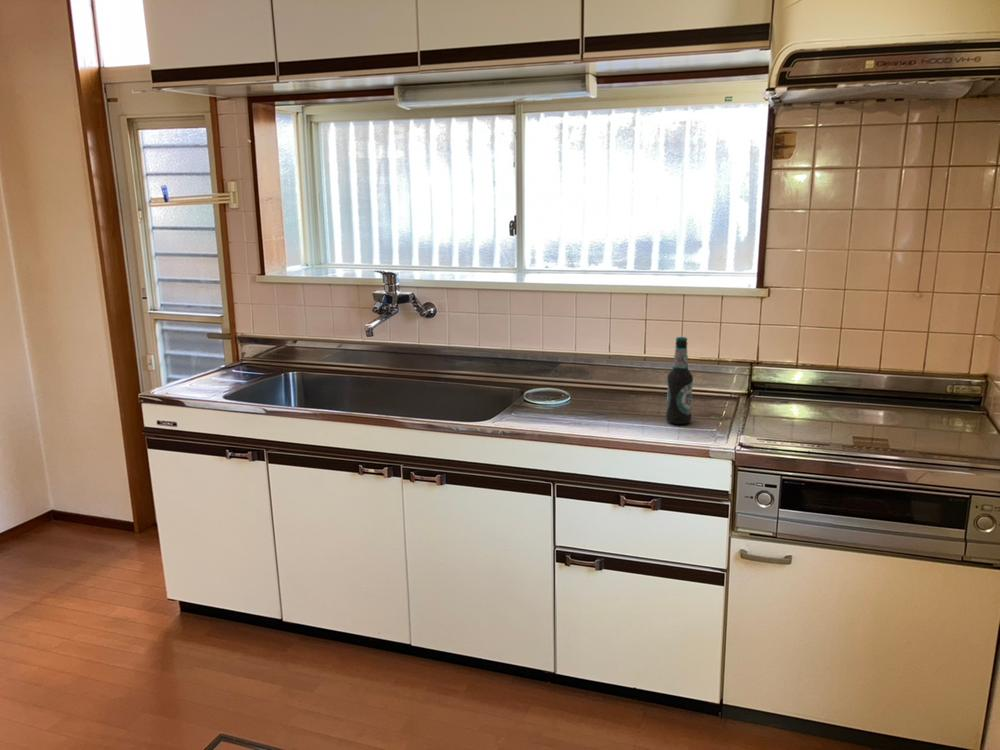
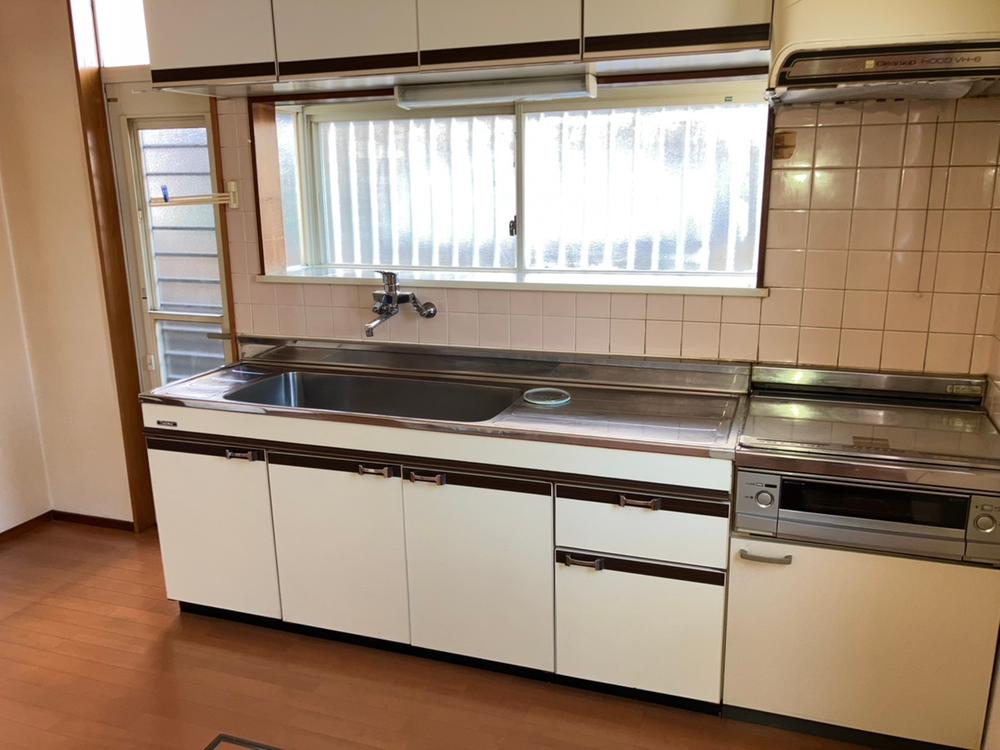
- bottle (680, 380)
